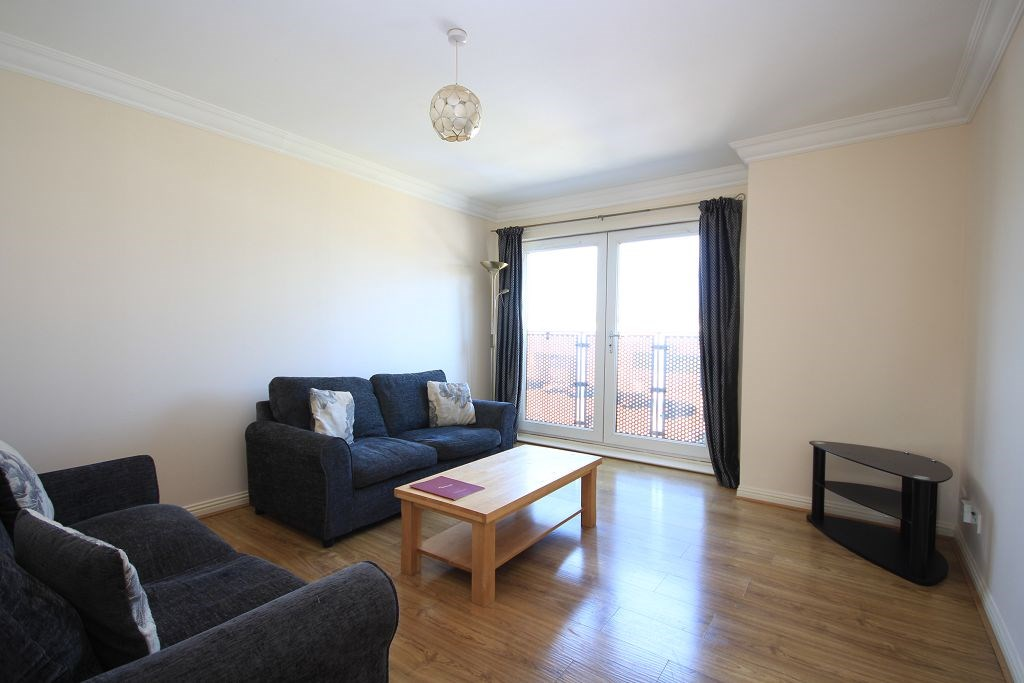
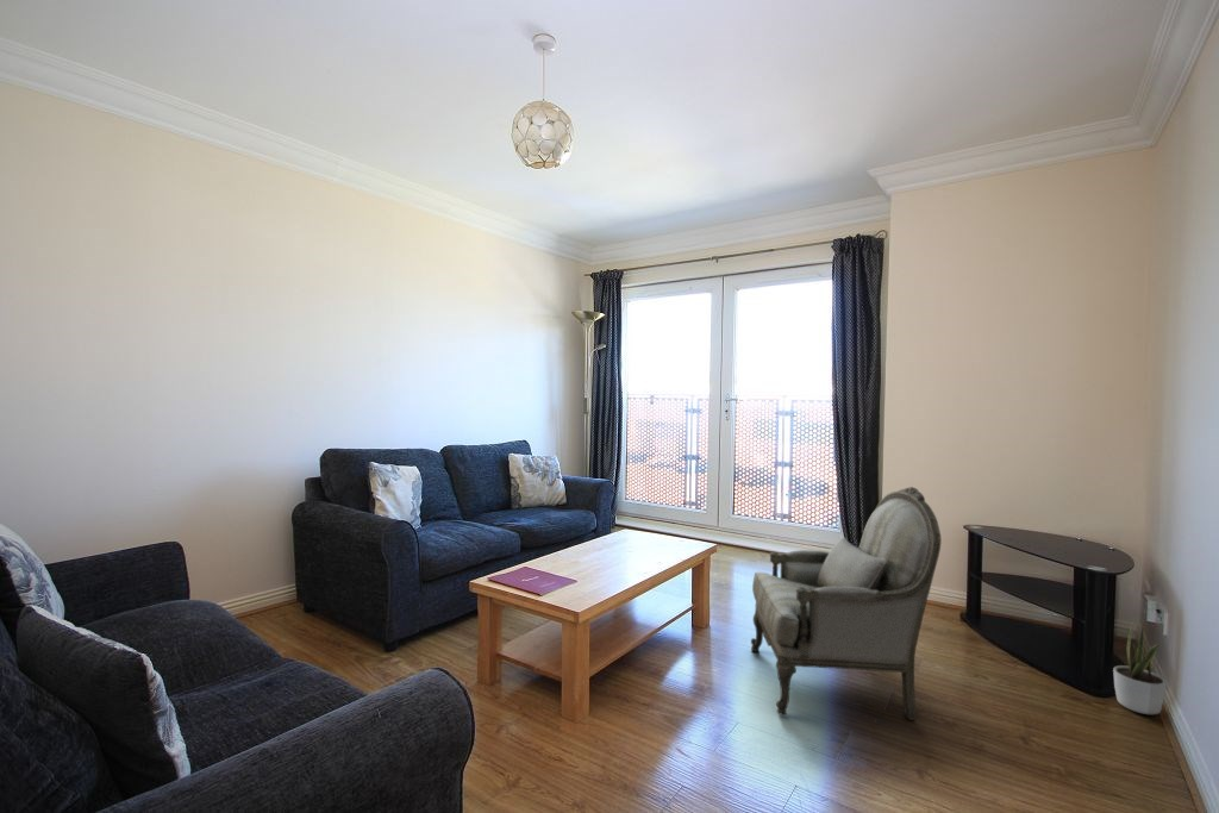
+ potted plant (1139, 663)
+ armchair (836, 583)
